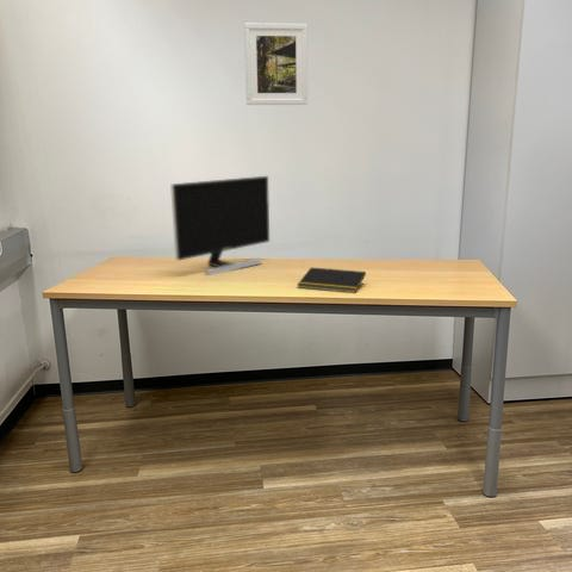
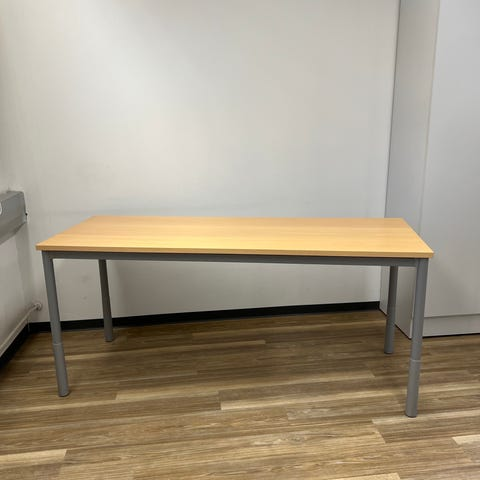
- monitor (222, 223)
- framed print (276, 64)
- notepad (331, 279)
